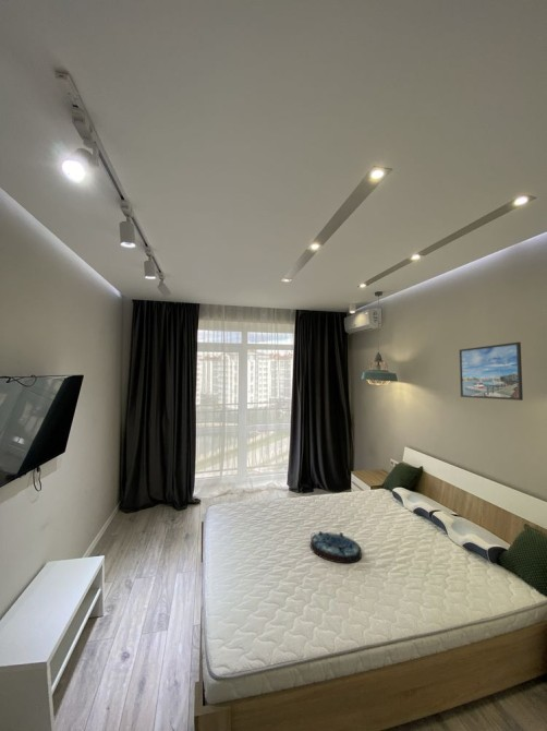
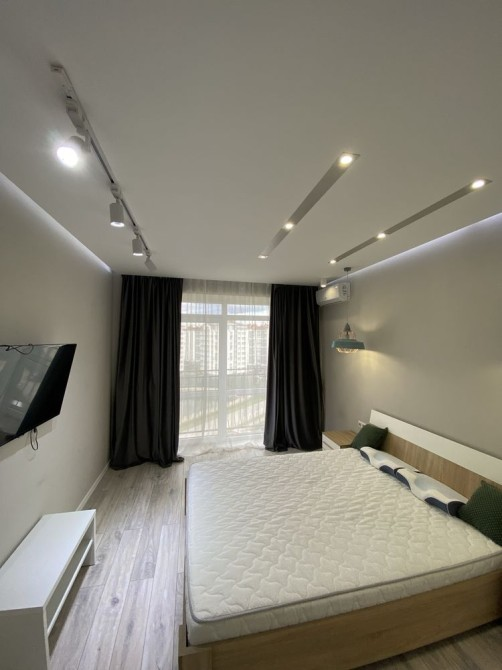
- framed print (487, 372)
- serving tray (335, 543)
